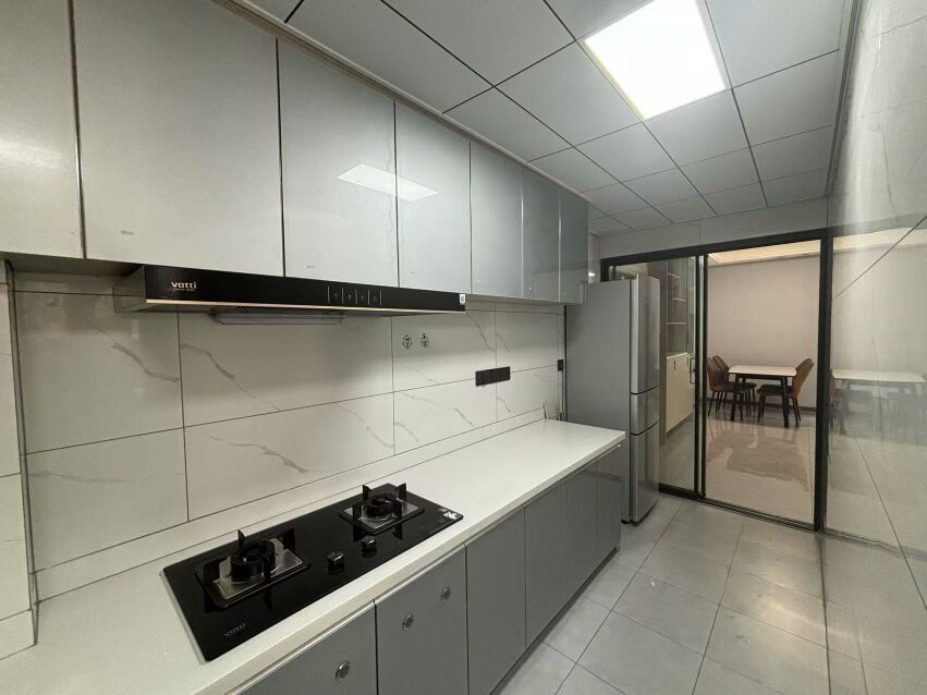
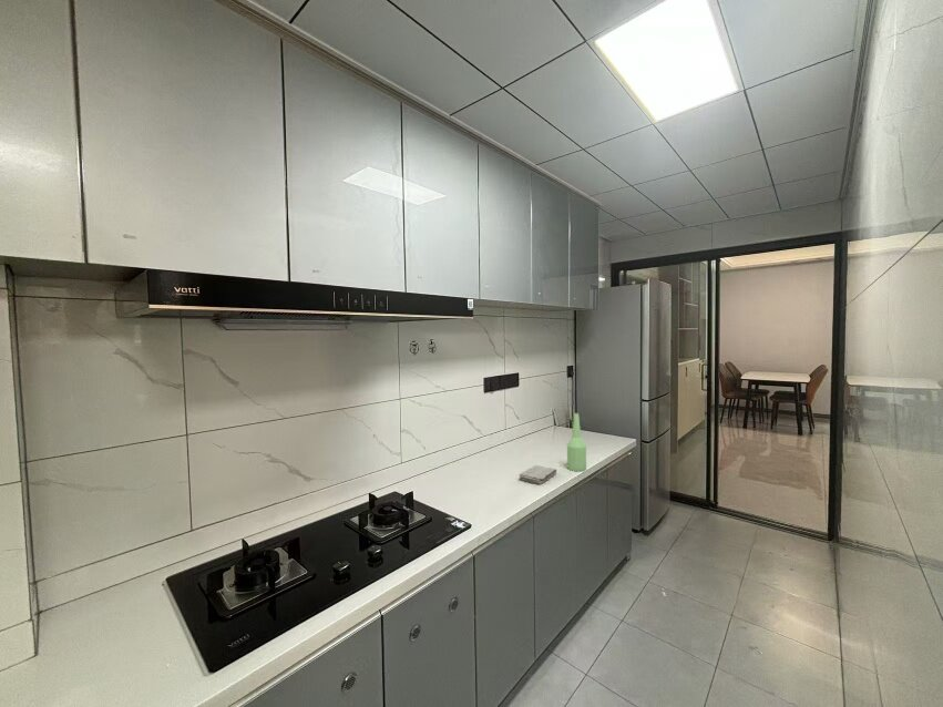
+ bottle (576, 440)
+ washcloth (537, 473)
